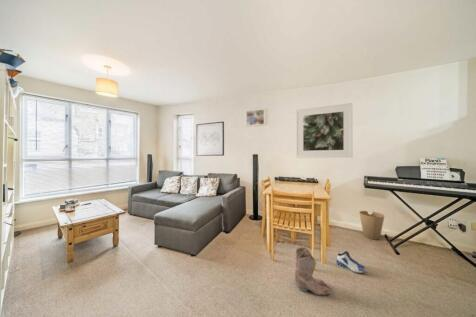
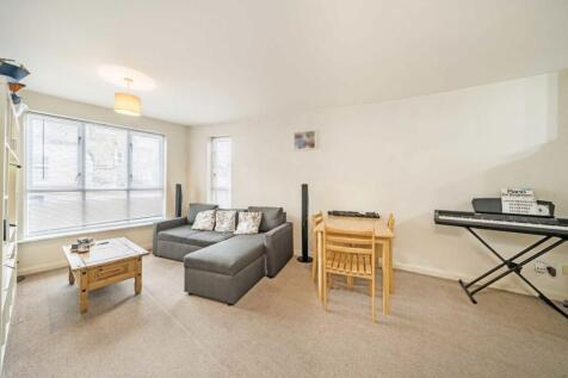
- boots (311, 268)
- wall art (209, 139)
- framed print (322, 132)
- trash can (371, 225)
- sneaker (349, 260)
